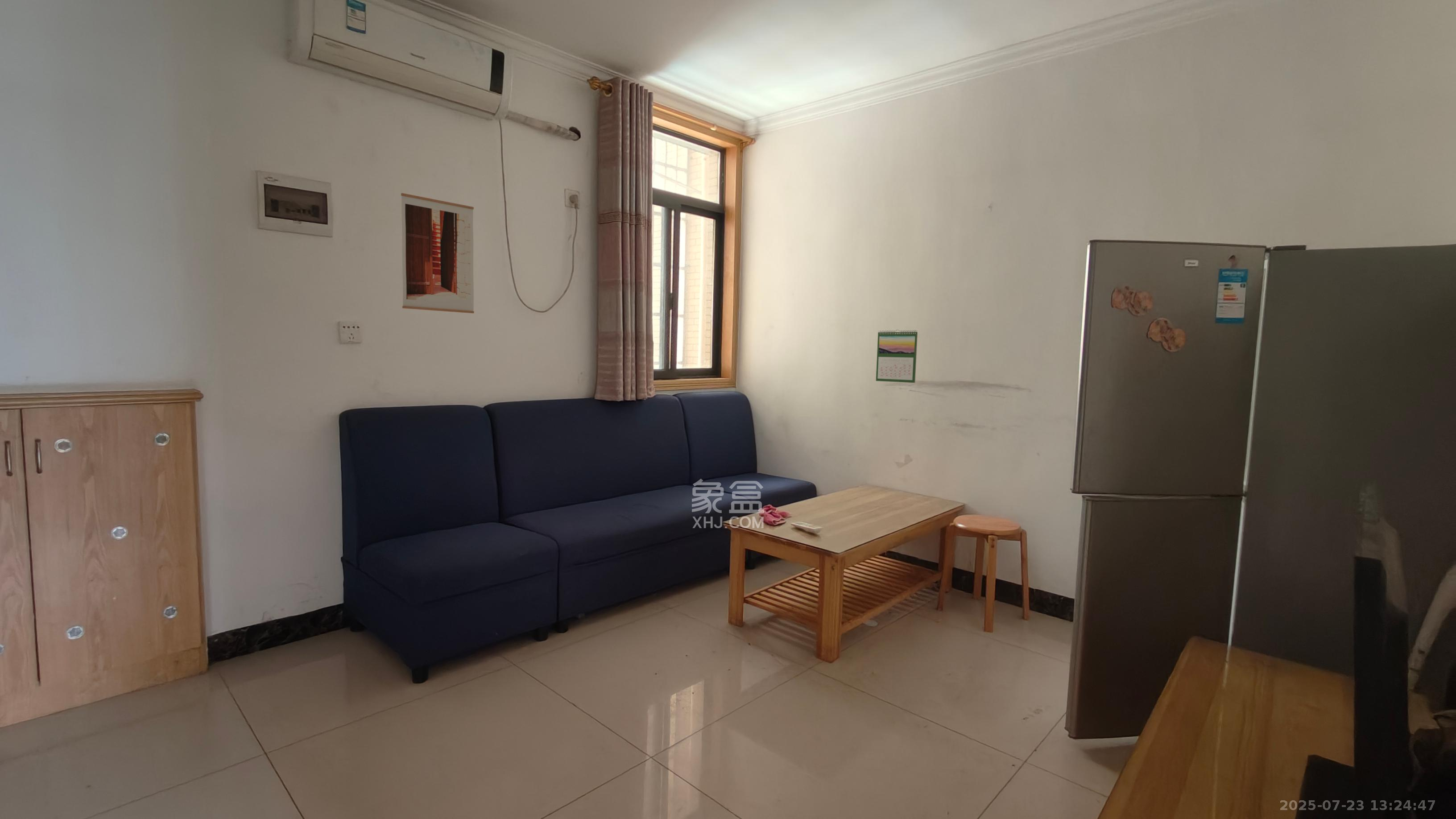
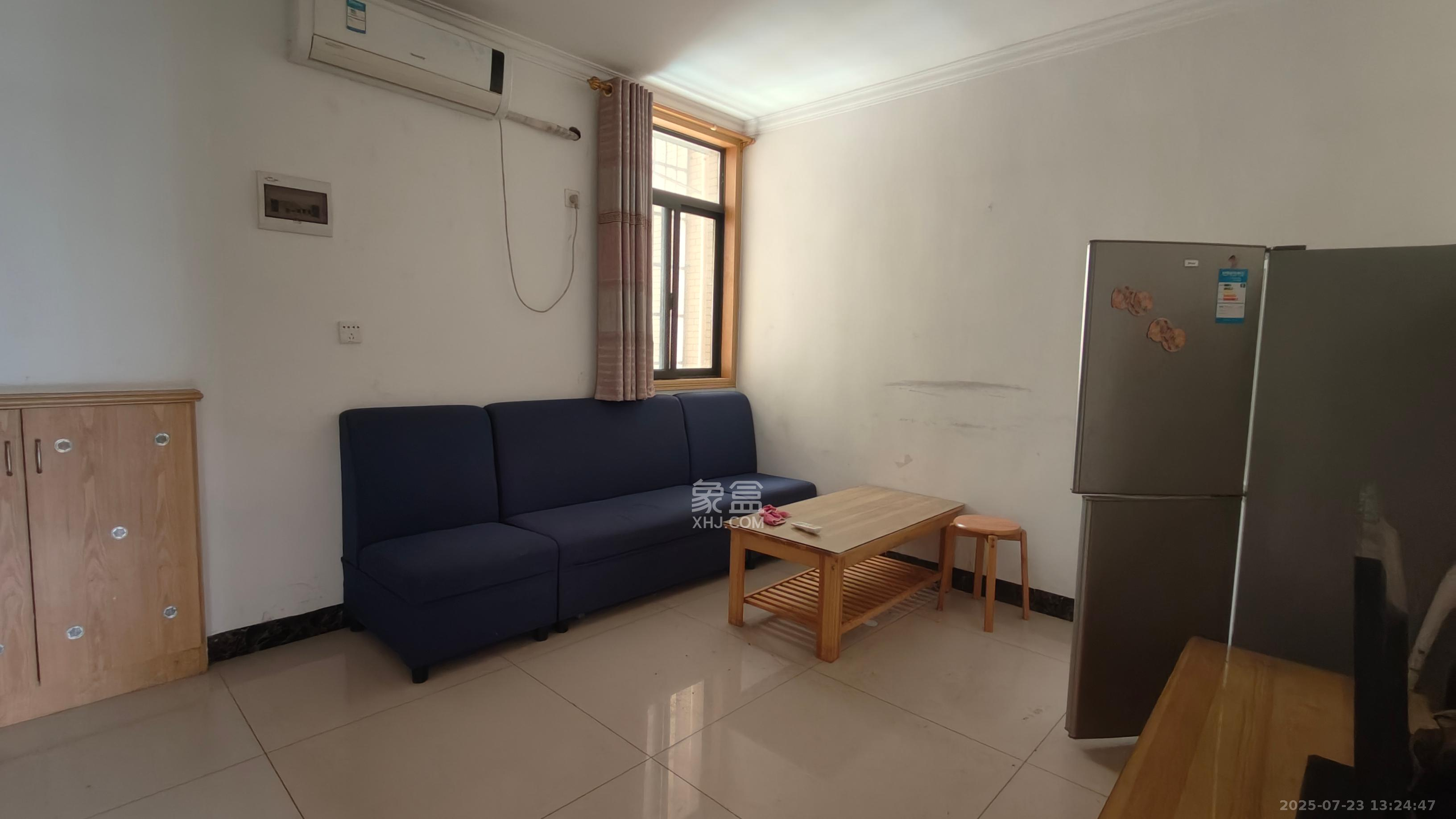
- calendar (896, 356)
- wall art (439, 256)
